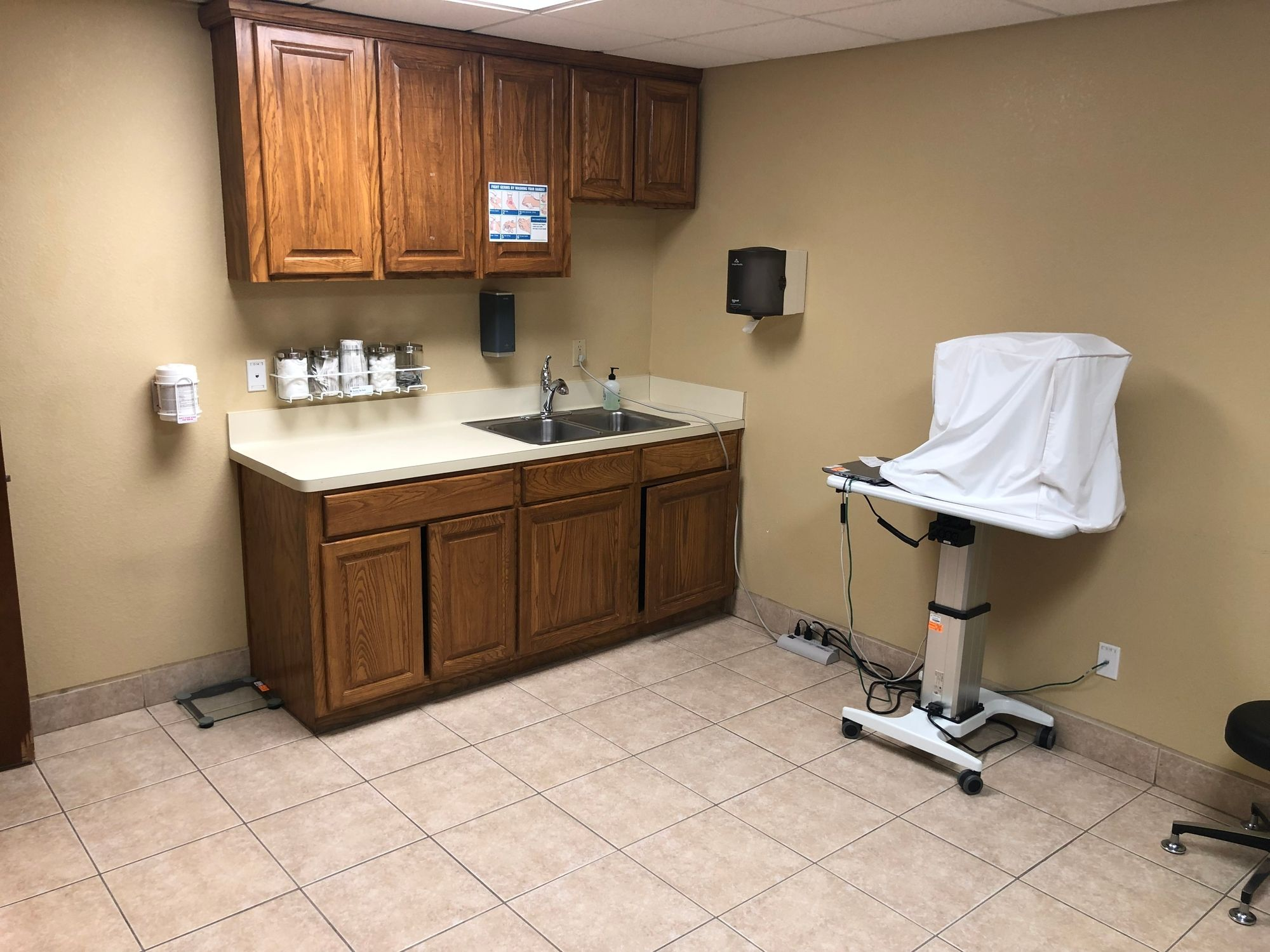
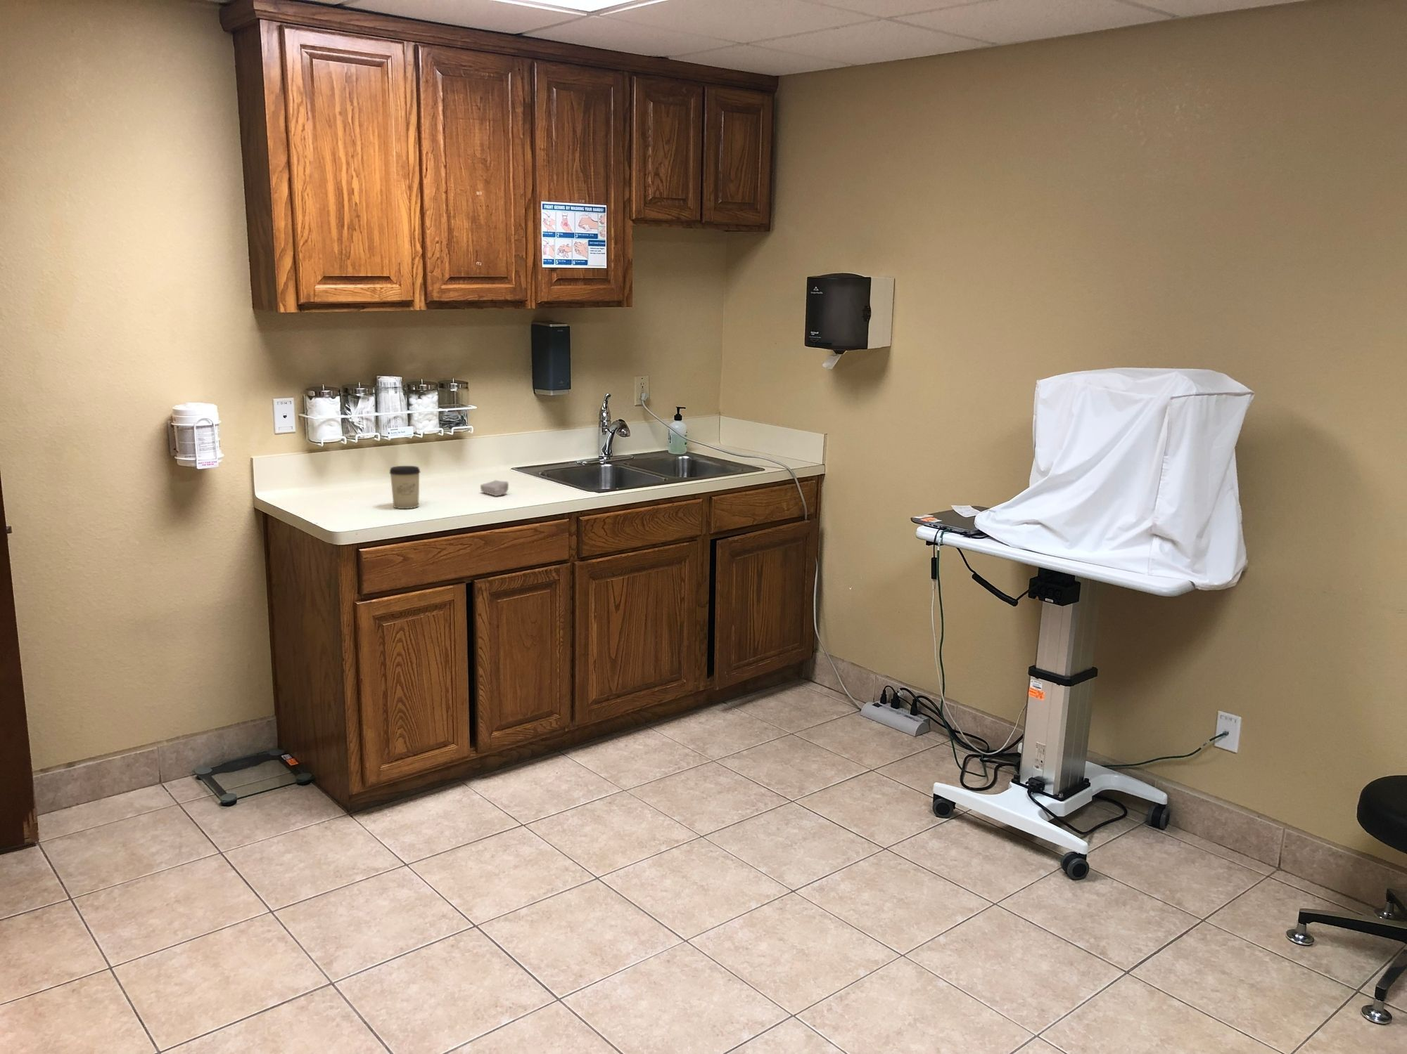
+ cup (405, 487)
+ soap bar (494, 487)
